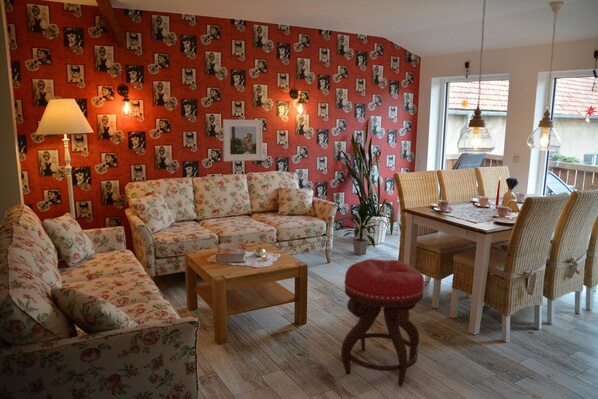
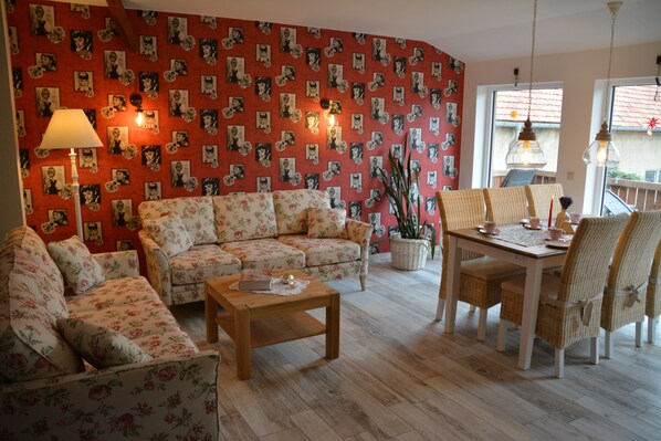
- stool (384, 317)
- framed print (243, 140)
- indoor plant (361, 228)
